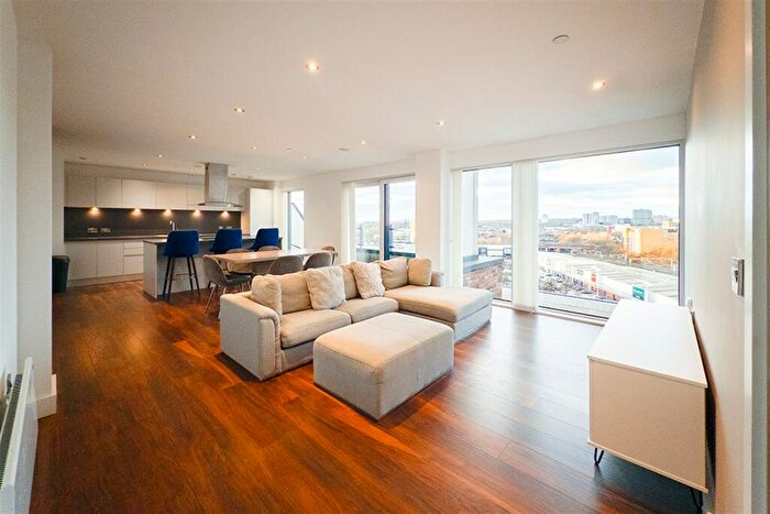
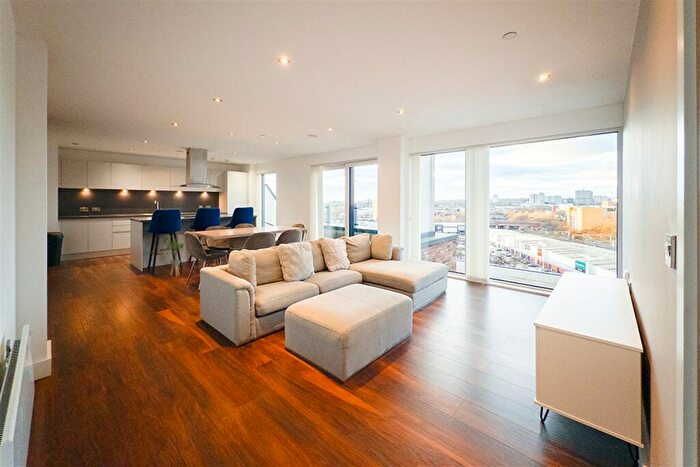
+ house plant (174, 254)
